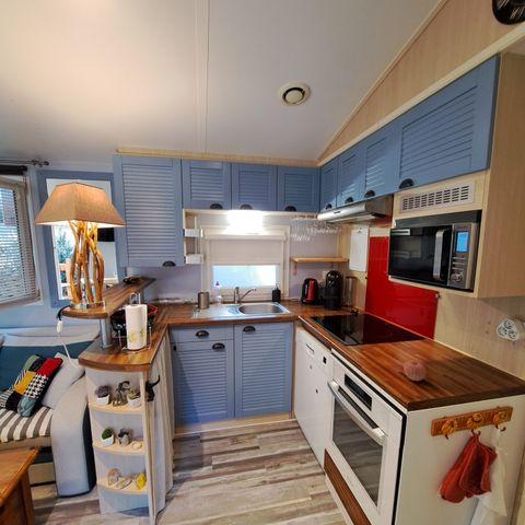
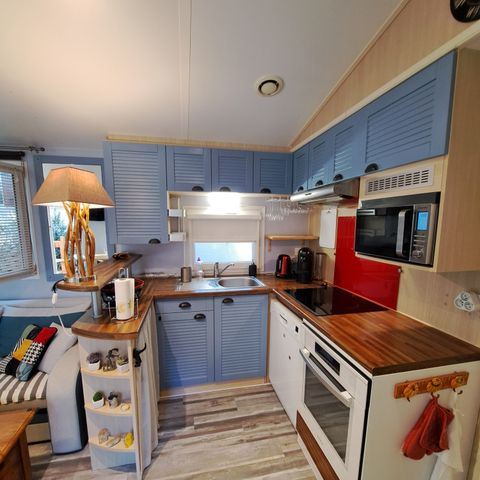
- apple (415, 370)
